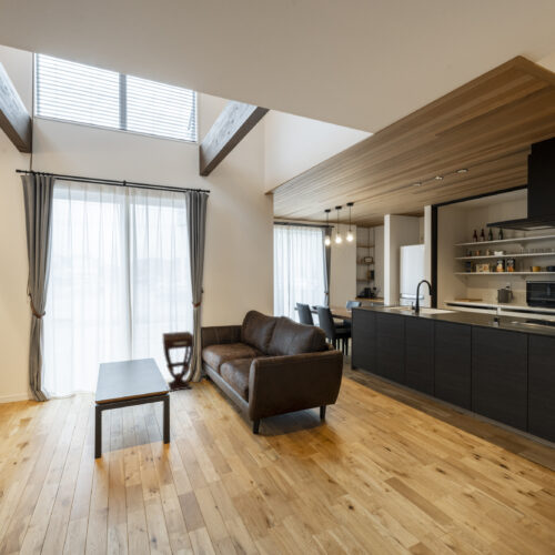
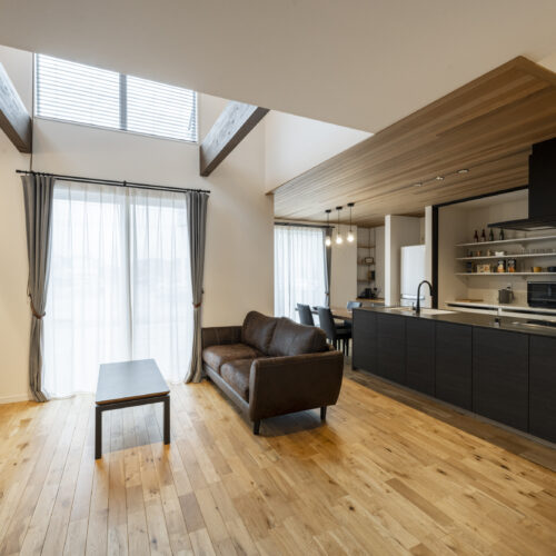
- side table (178, 362)
